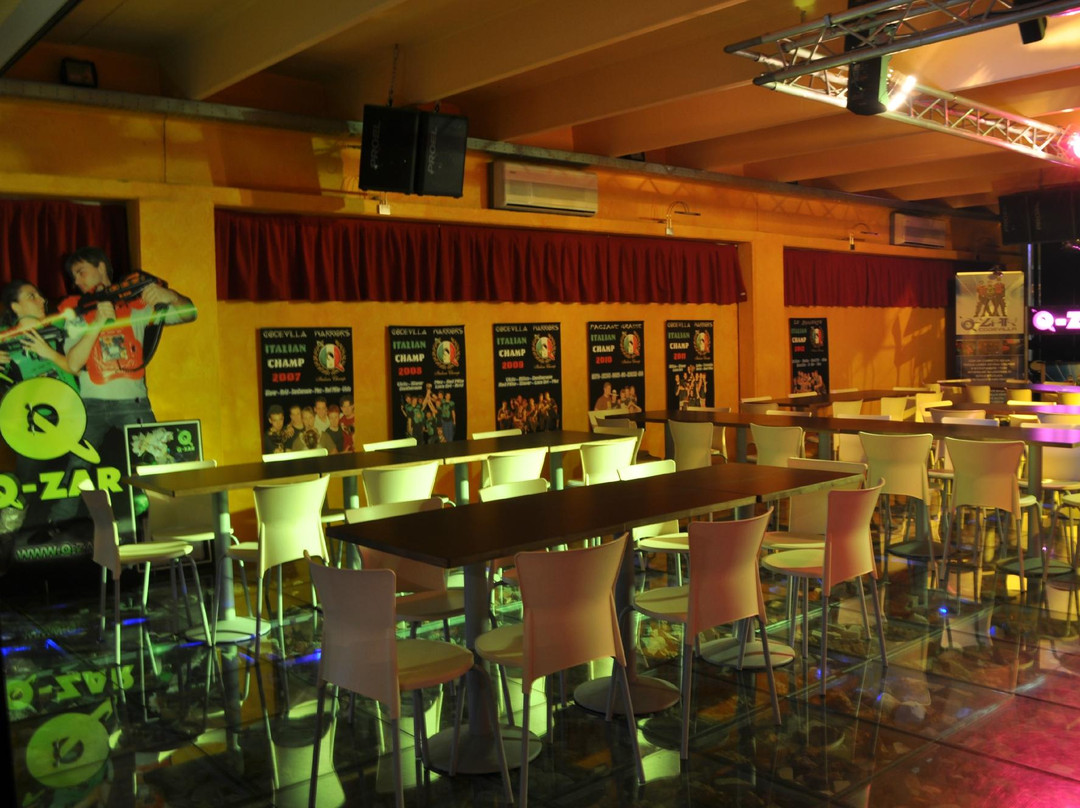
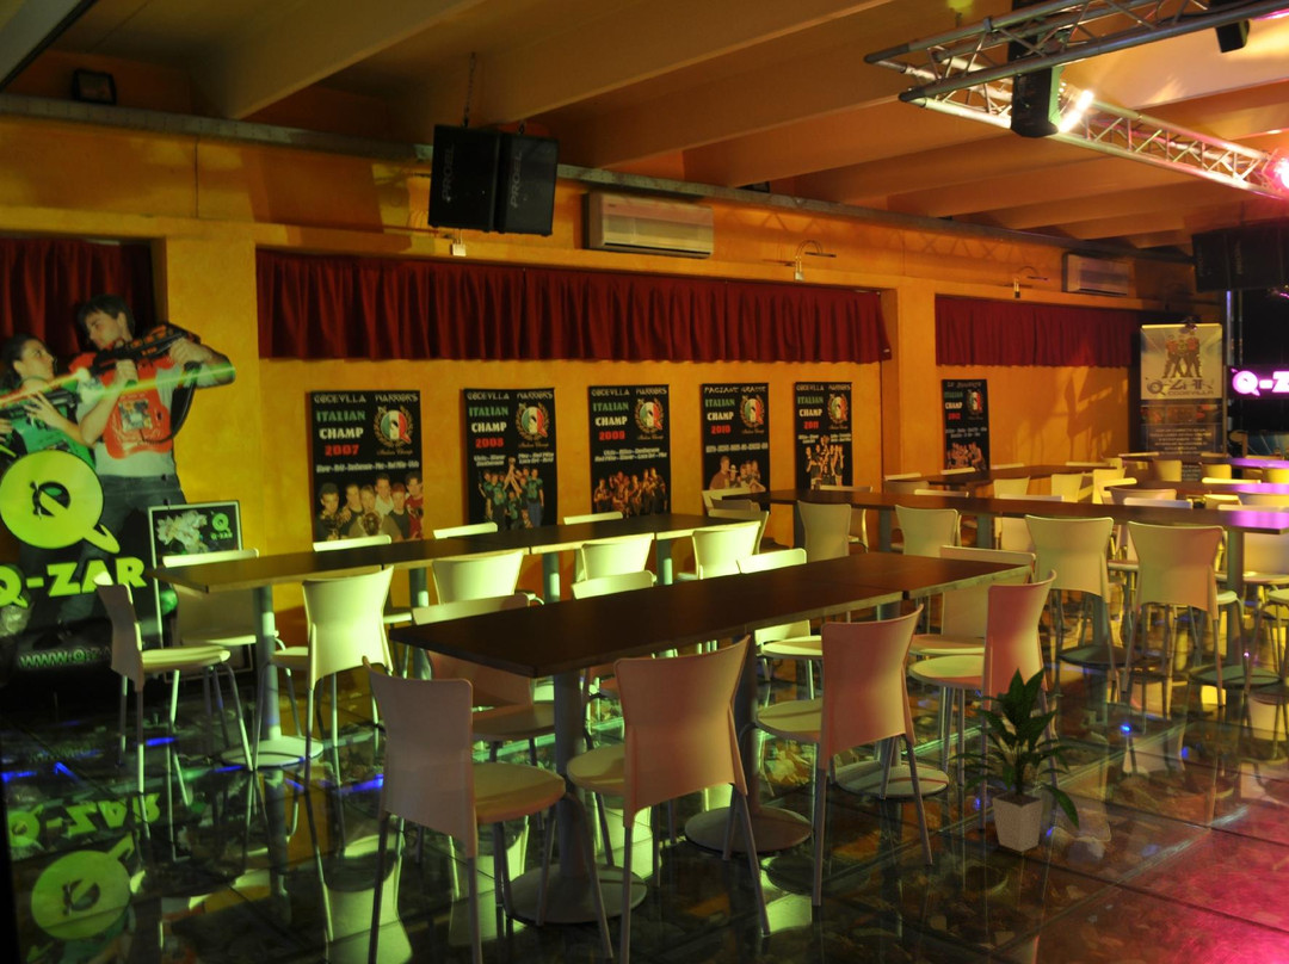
+ indoor plant (1019, 759)
